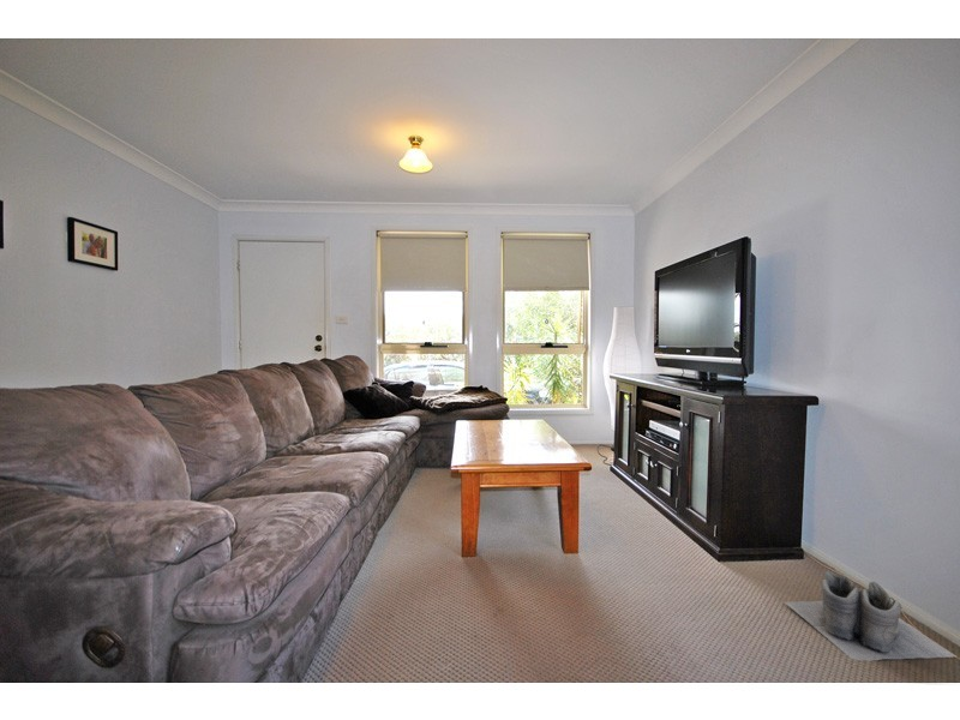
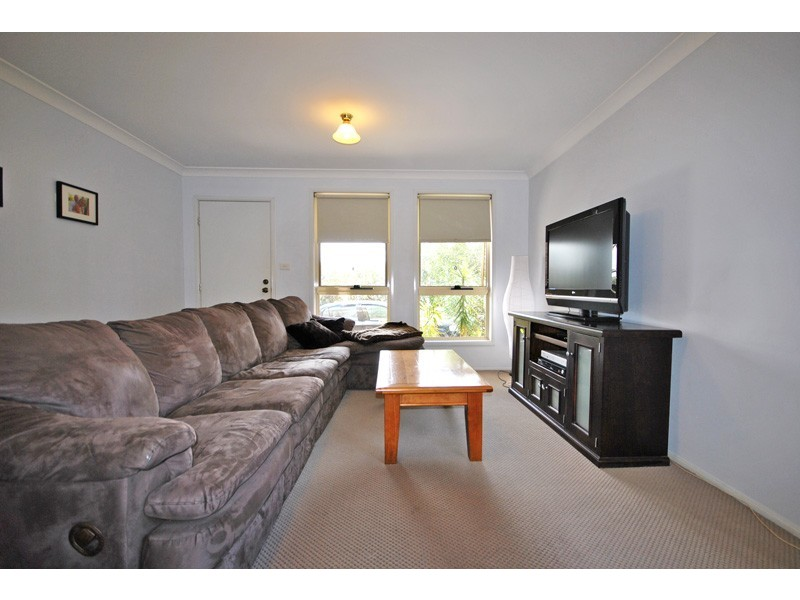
- boots (864, 604)
